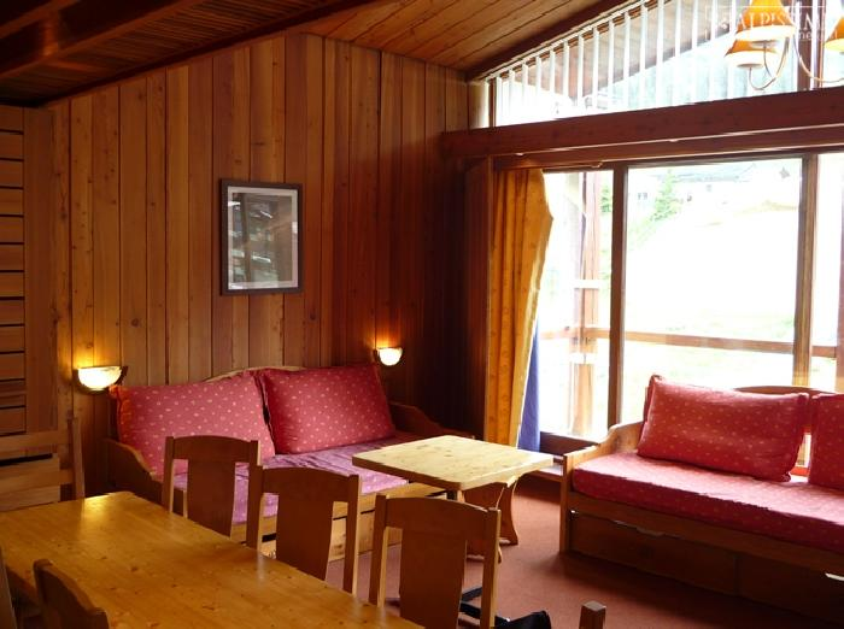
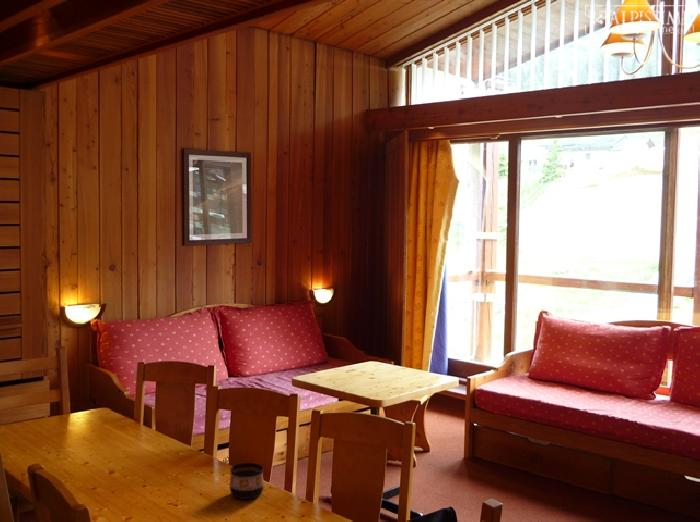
+ cup (248, 481)
